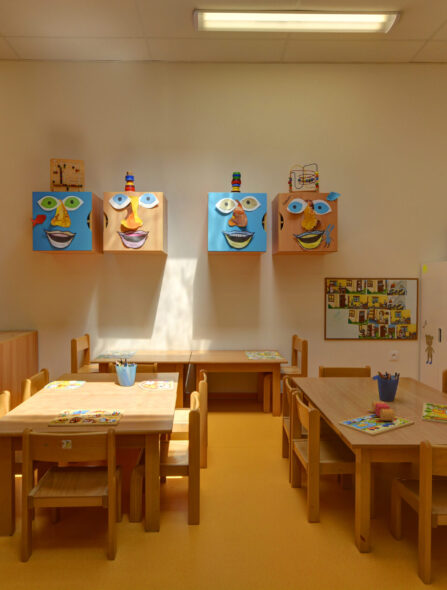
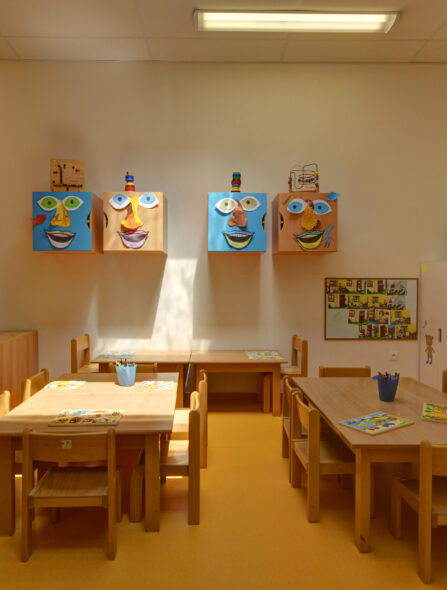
- toy blocks (382, 410)
